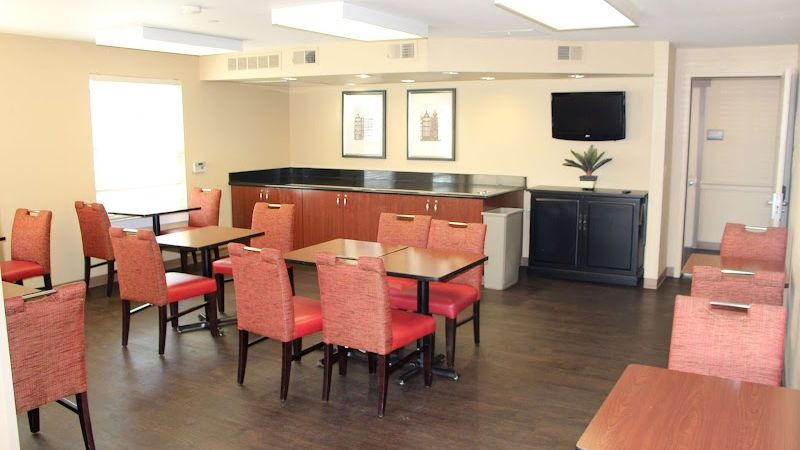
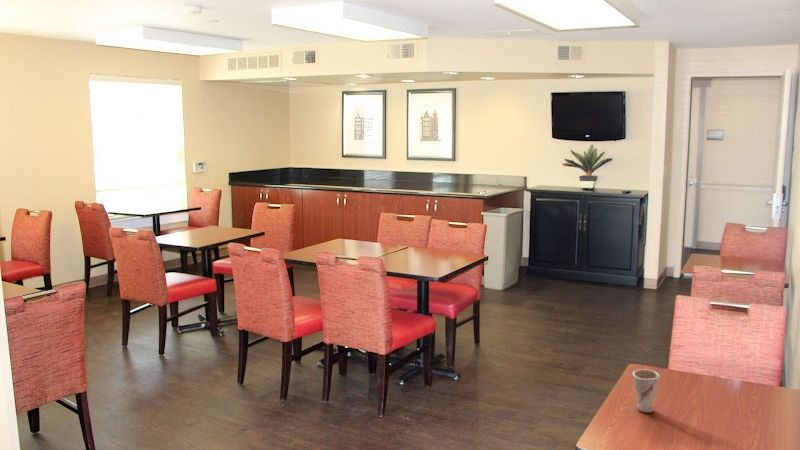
+ cup (645, 391)
